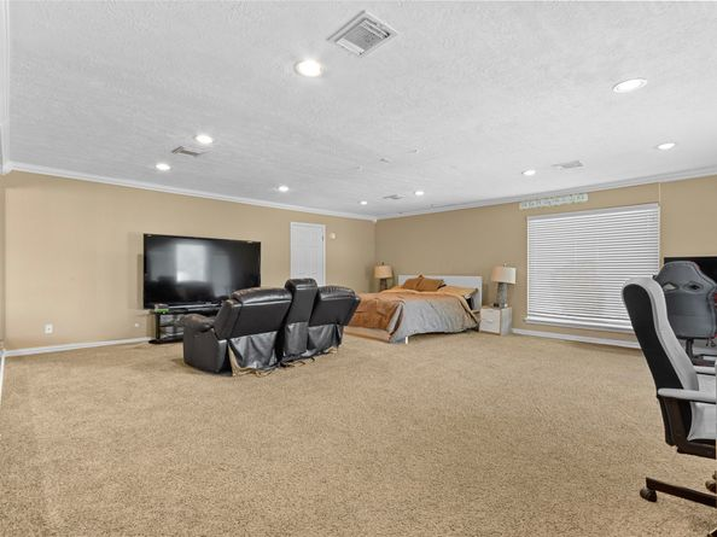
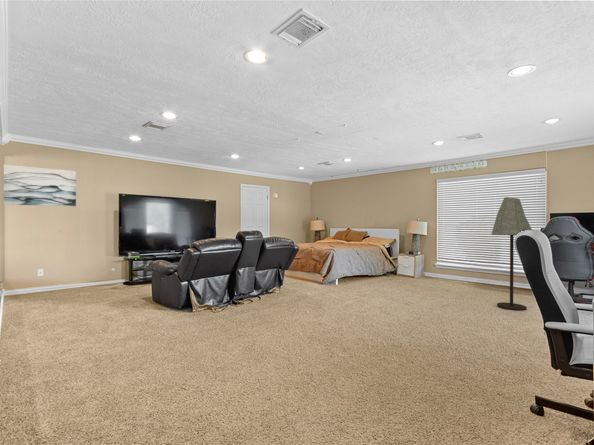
+ floor lamp (511, 252)
+ wall art (41, 186)
